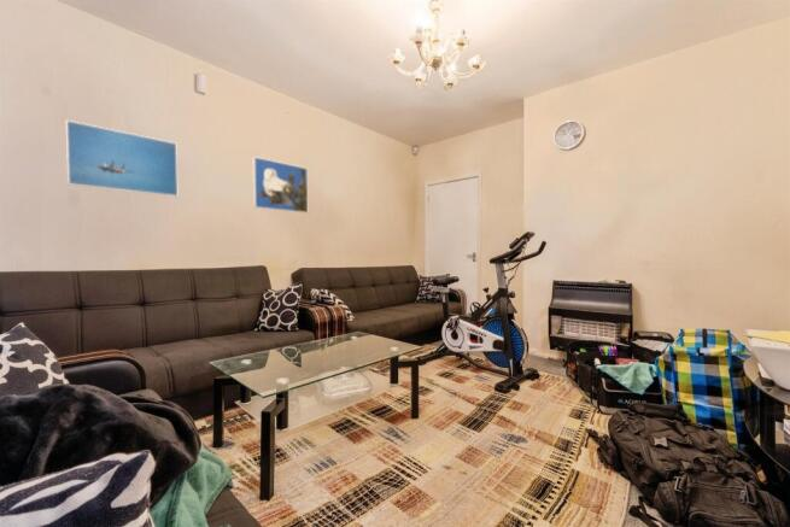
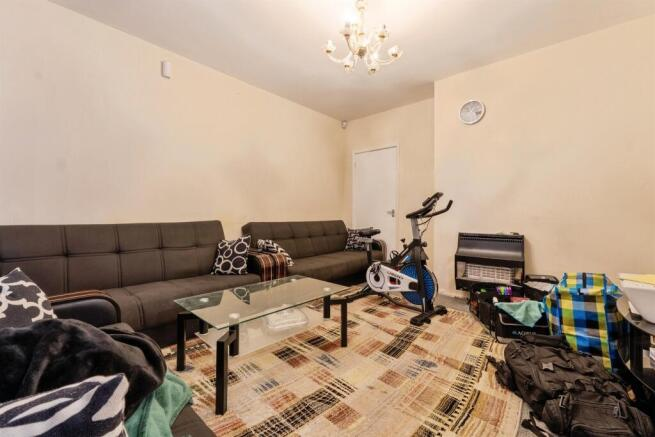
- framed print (127, 162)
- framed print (281, 186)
